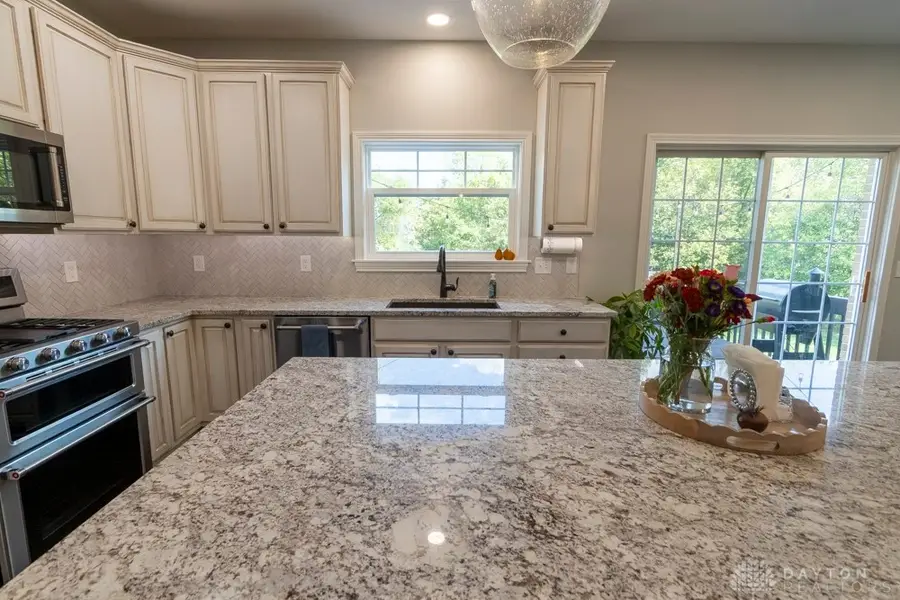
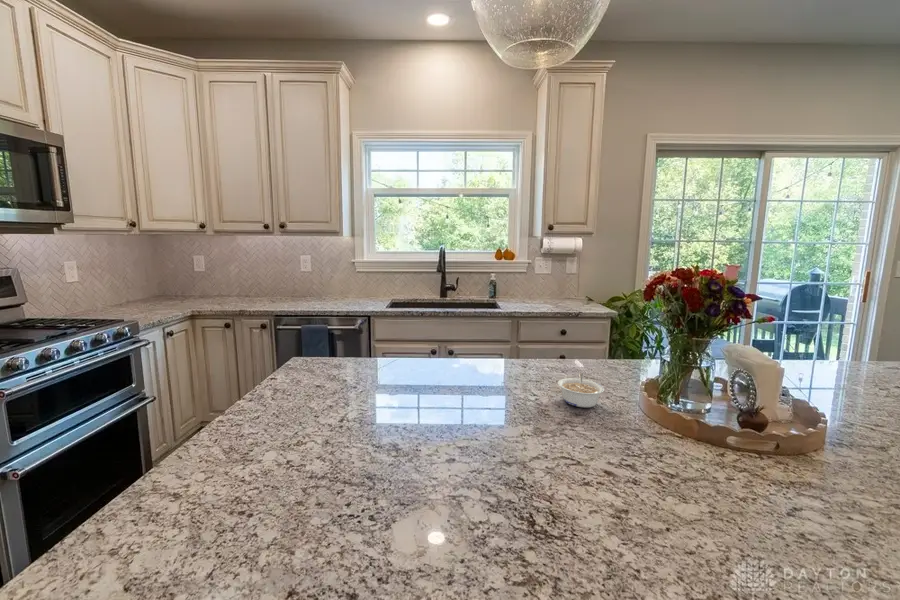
+ legume (579, 391)
